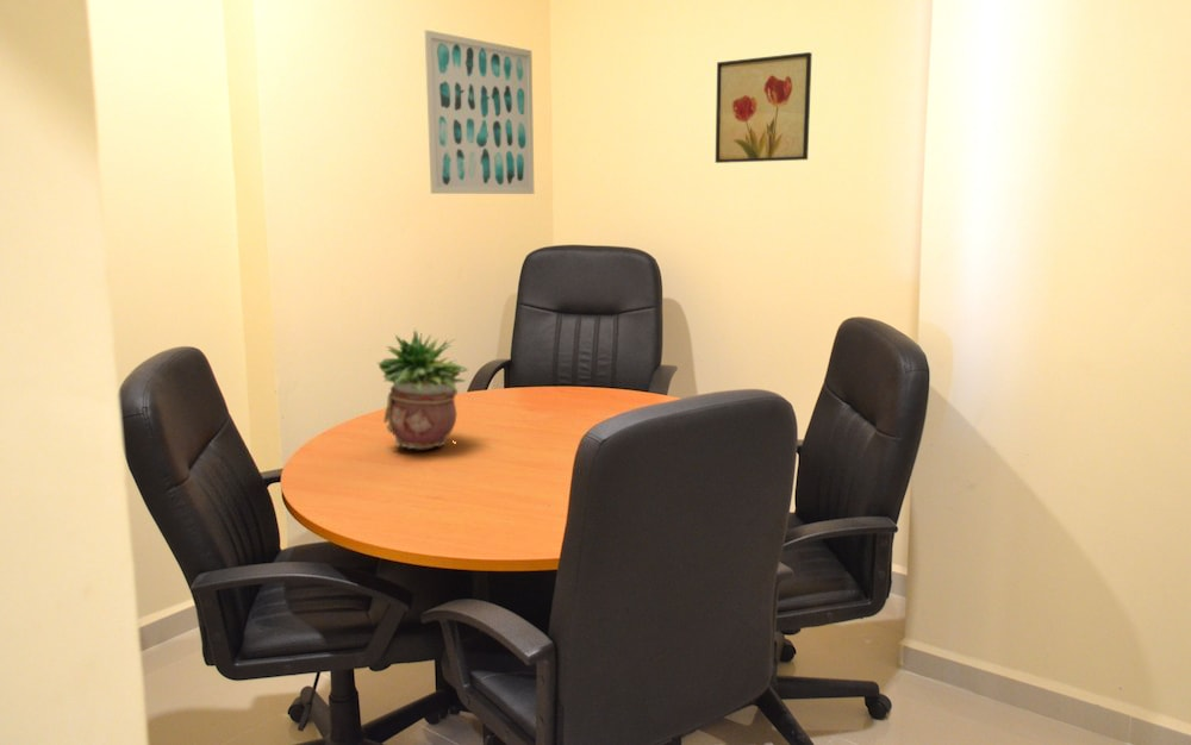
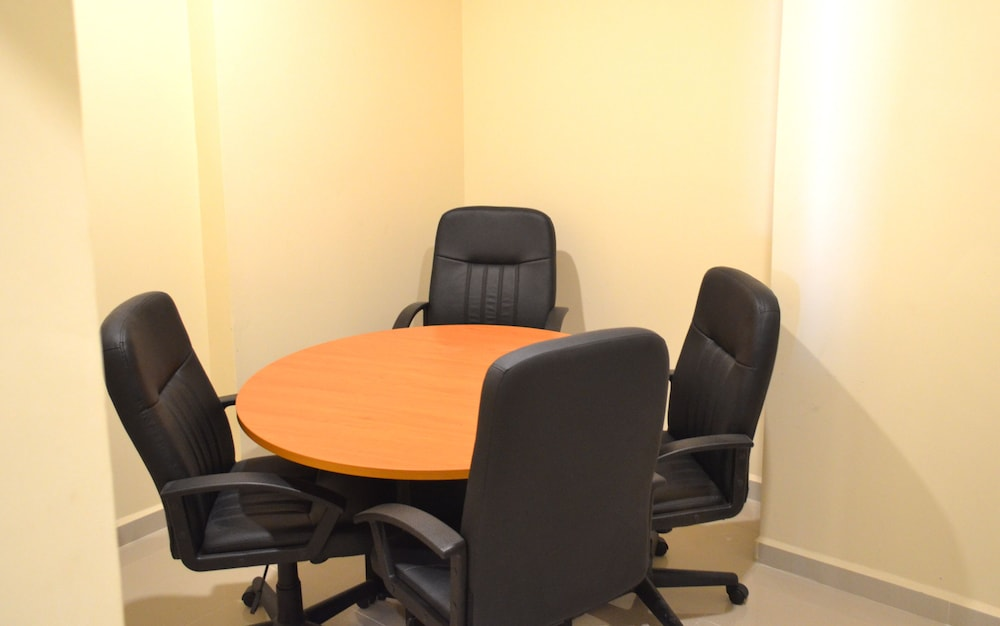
- potted plant (425, 388)
- wall art (762, 109)
- wall art (484, 118)
